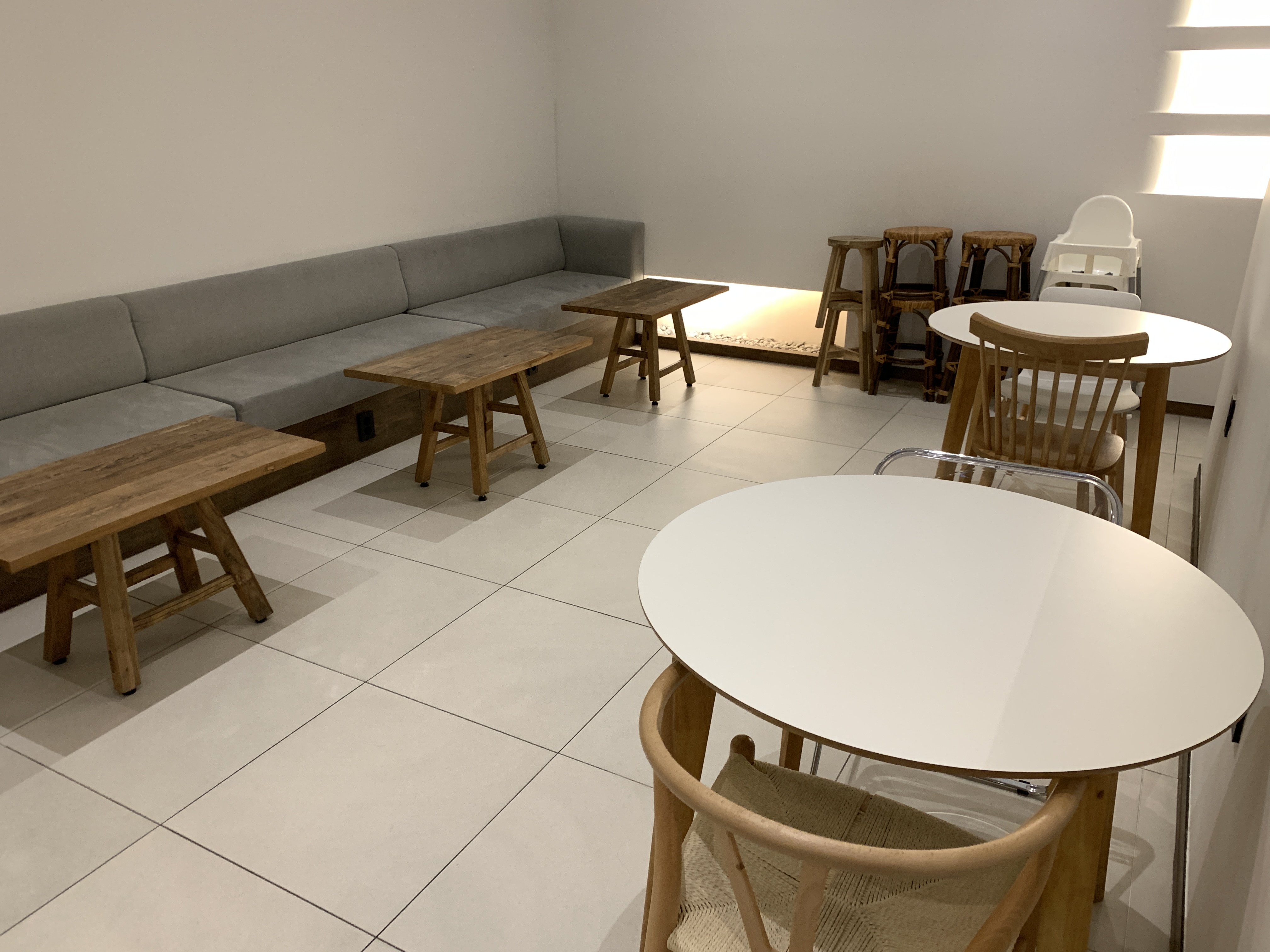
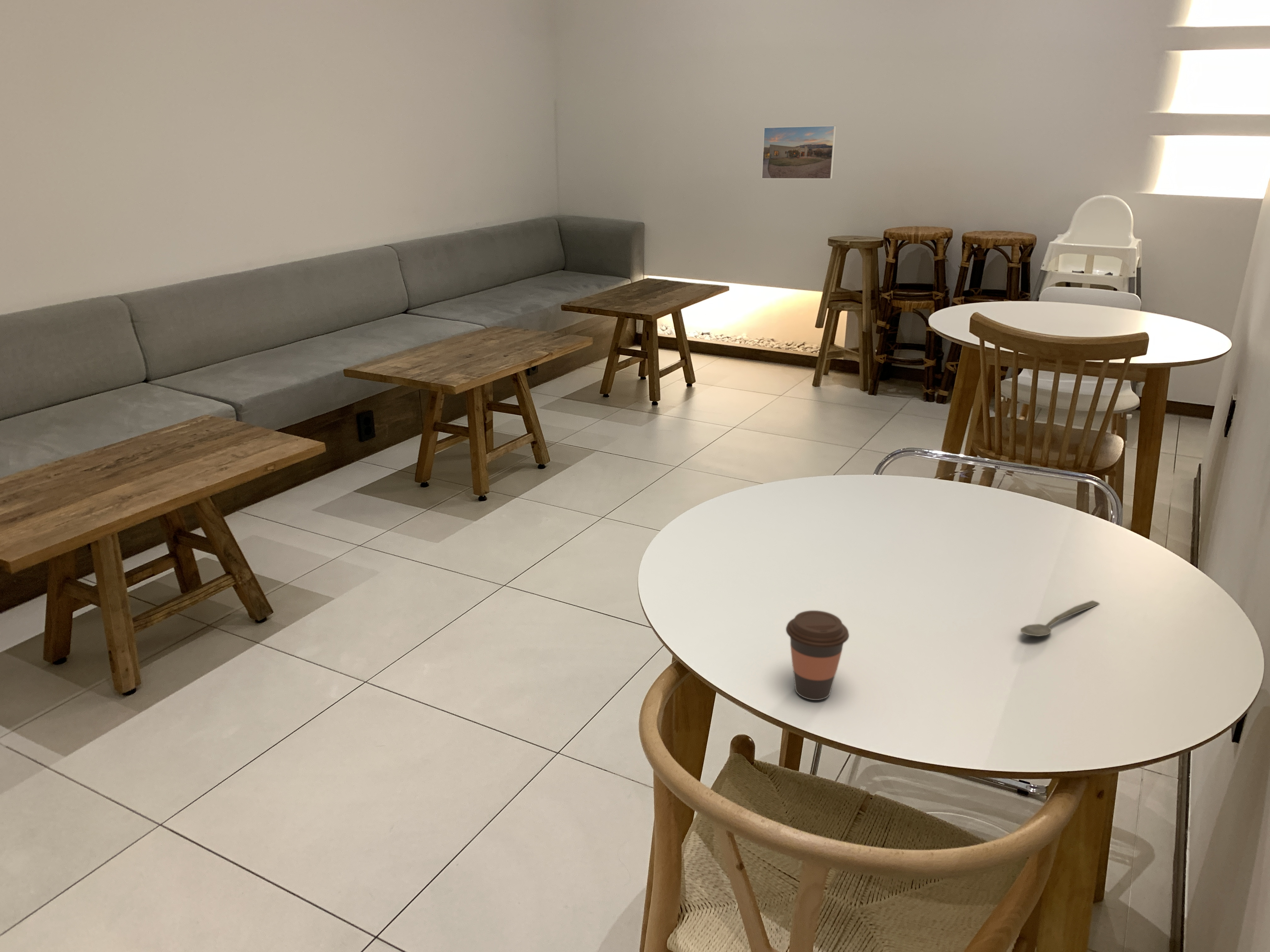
+ coffee cup (815, 656)
+ spoon (1061, 617)
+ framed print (798, 153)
